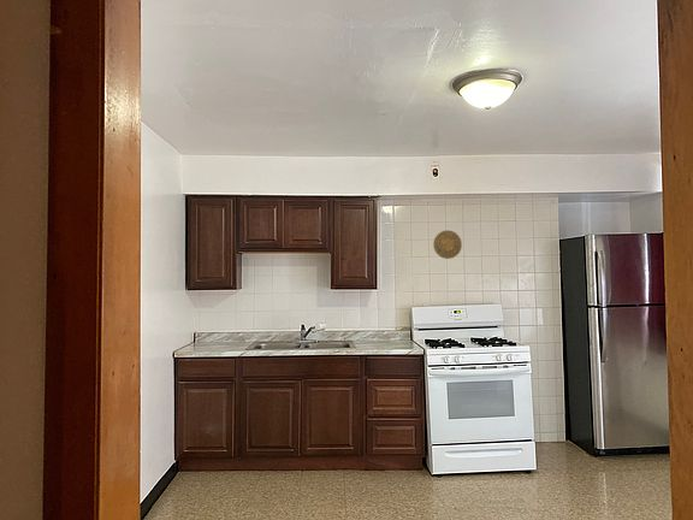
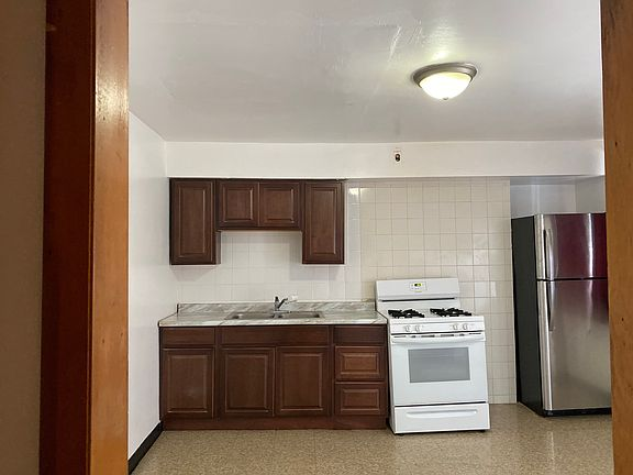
- decorative plate (448, 244)
